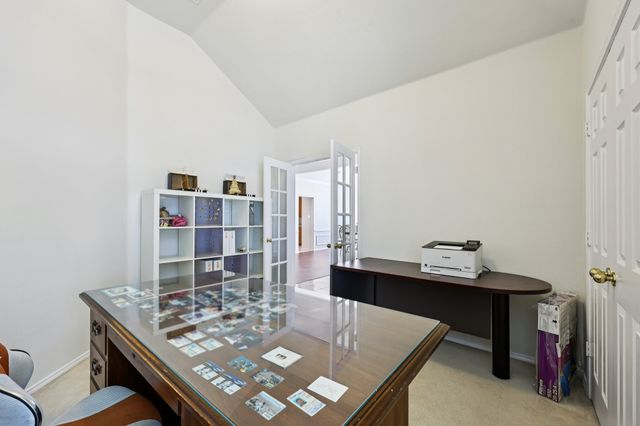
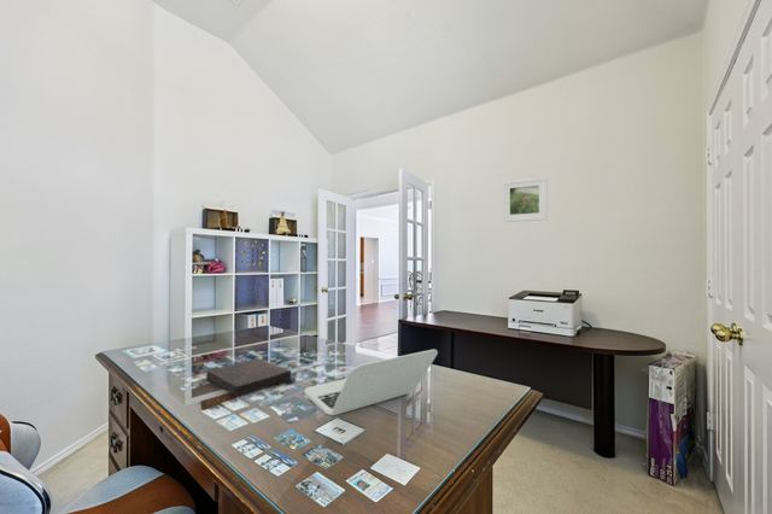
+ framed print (524, 200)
+ book (248, 374)
+ laptop (367, 370)
